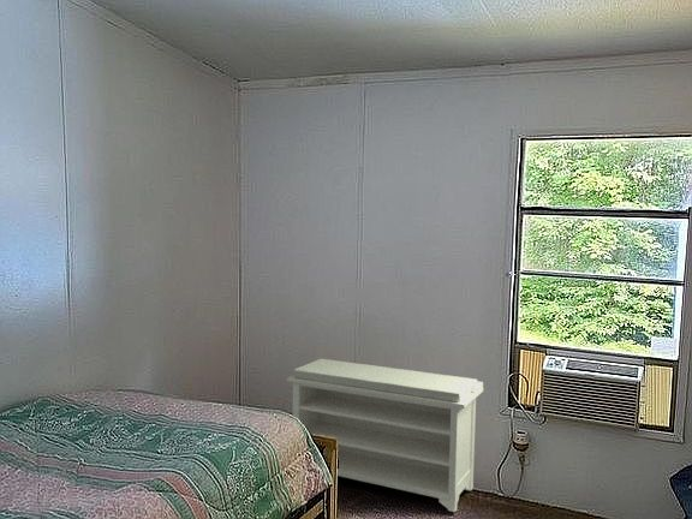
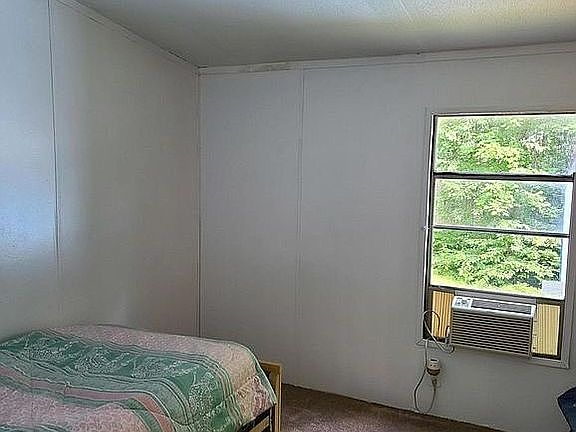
- bench (382, 428)
